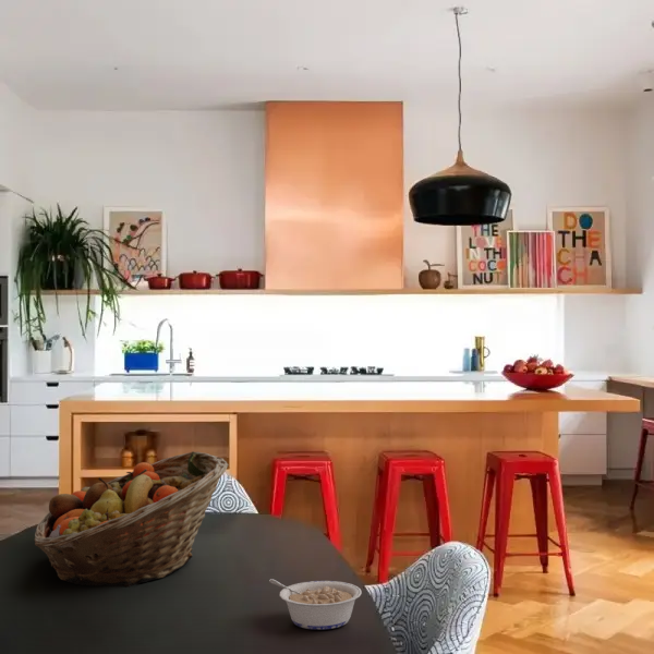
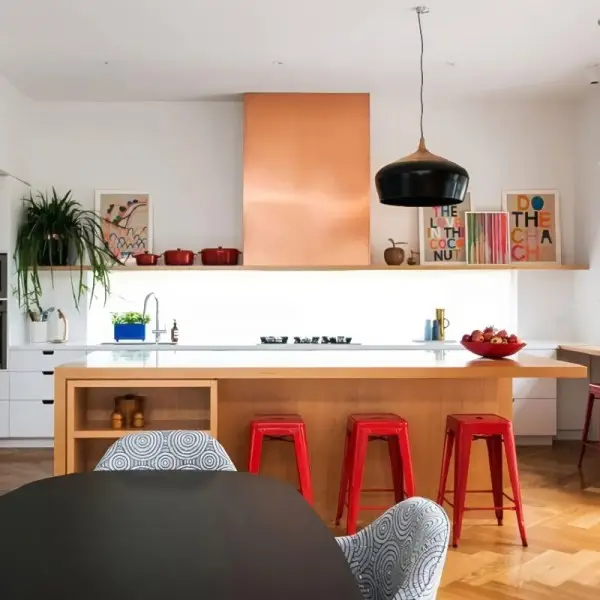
- fruit basket (132, 512)
- legume (317, 603)
